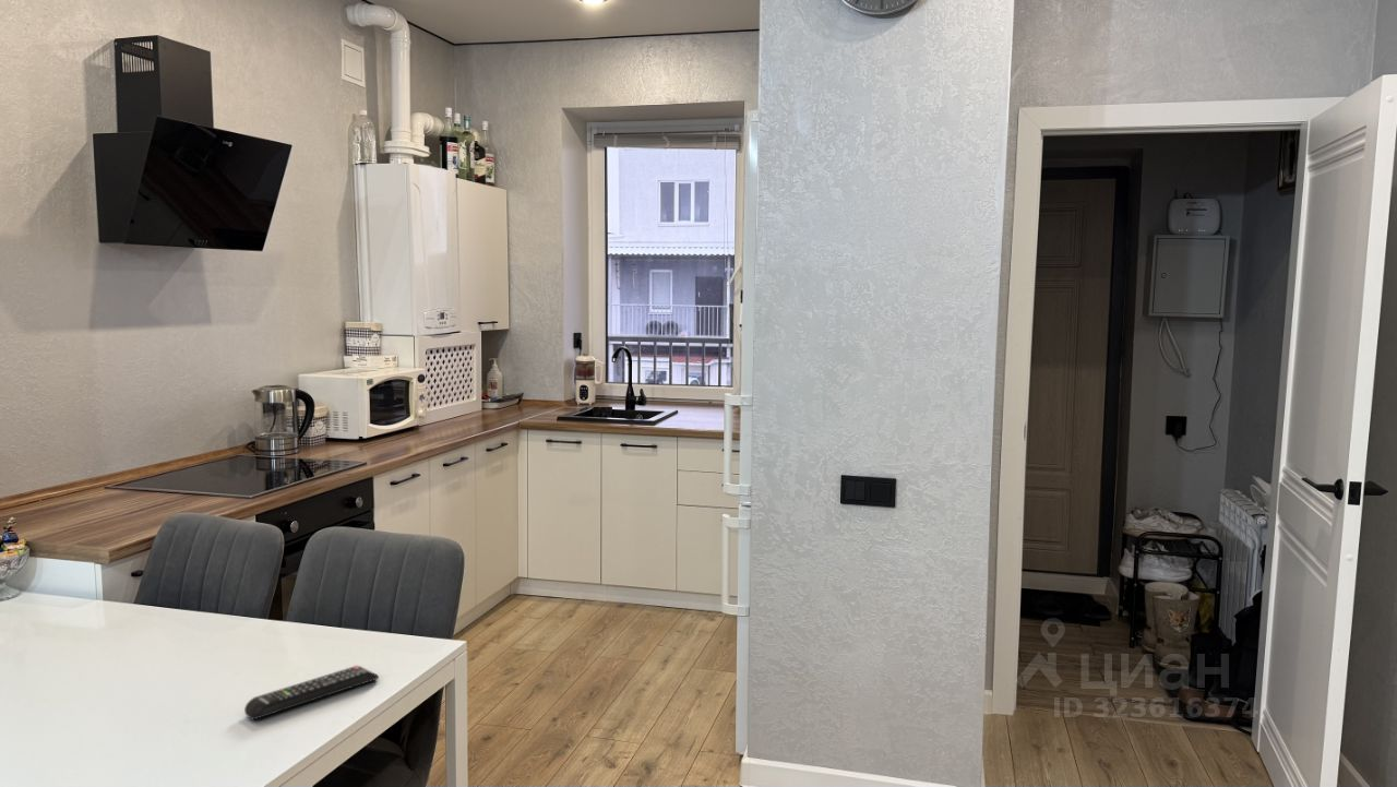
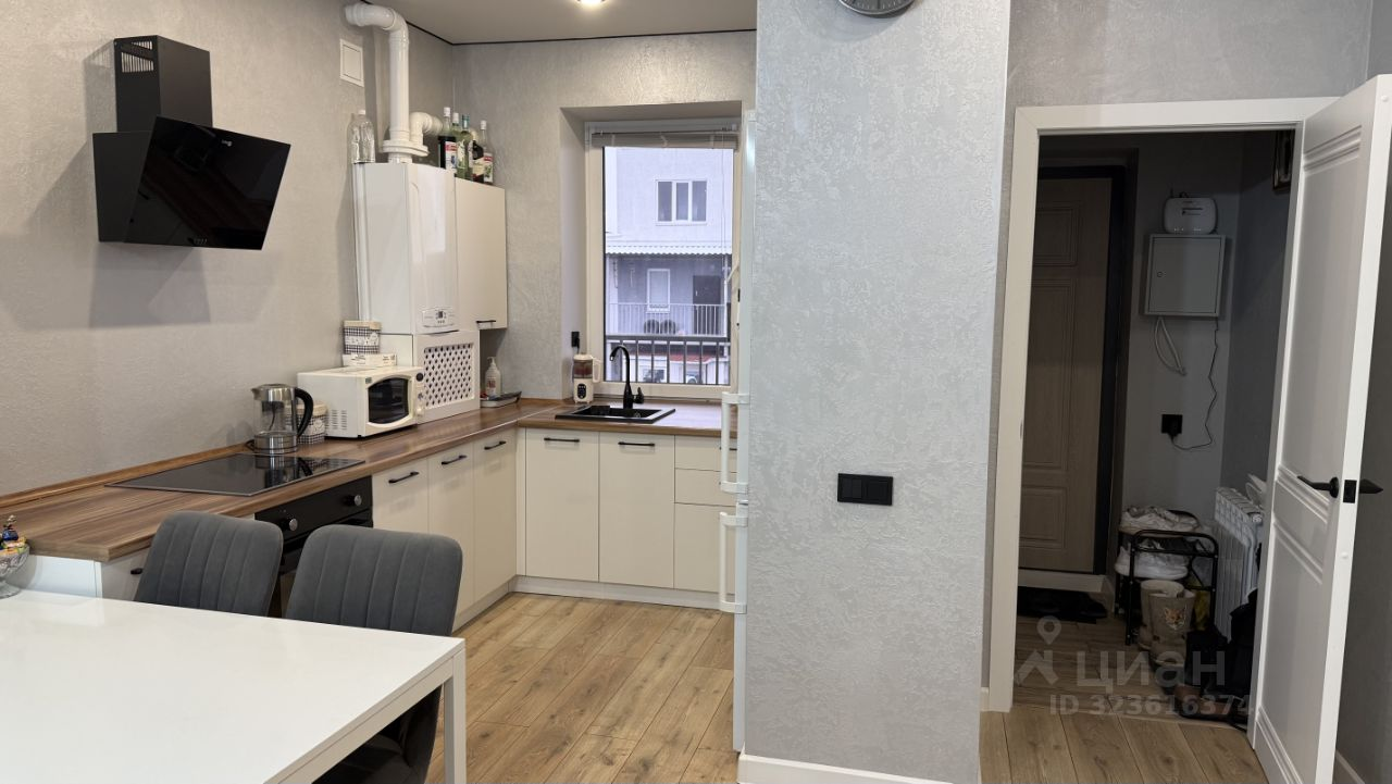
- remote control (314, 690)
